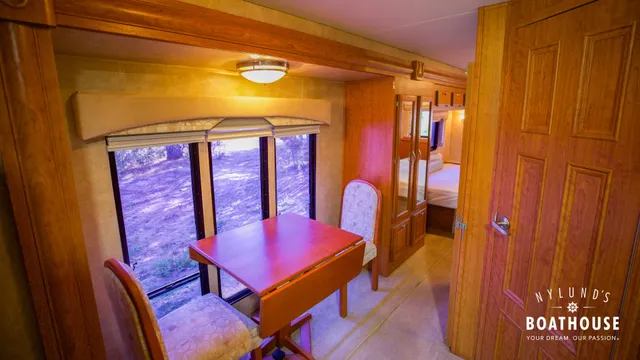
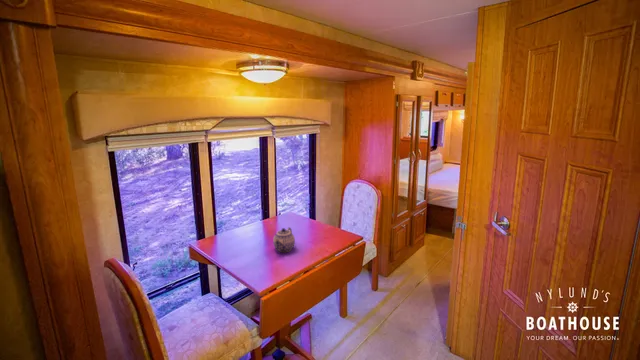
+ teapot (284, 238)
